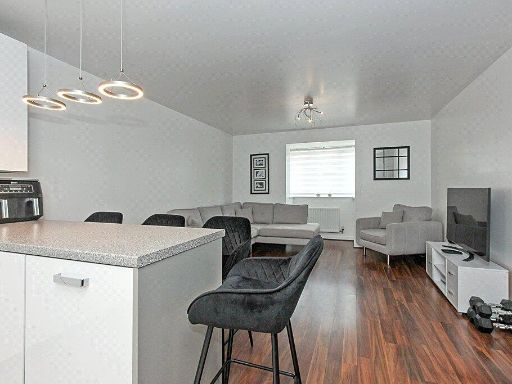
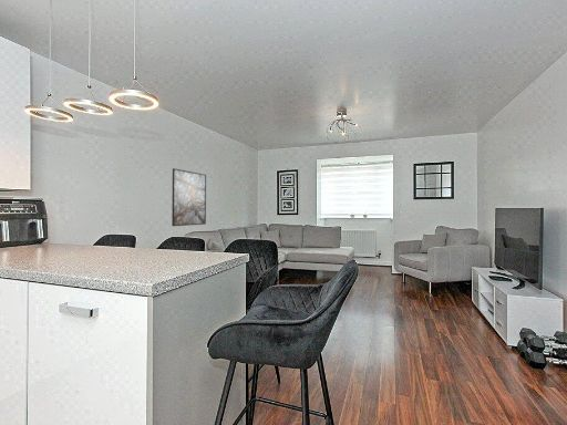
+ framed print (189, 198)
